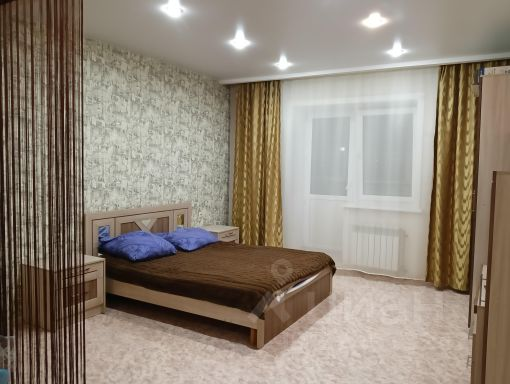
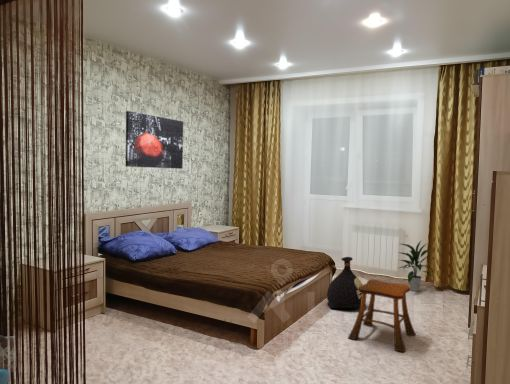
+ wall art (156, 142)
+ bag (346, 281)
+ stool (383, 311)
+ indoor plant (415, 265)
